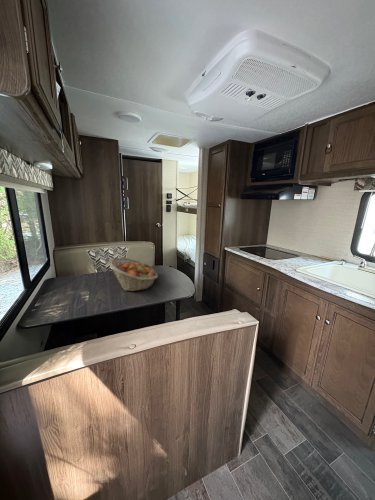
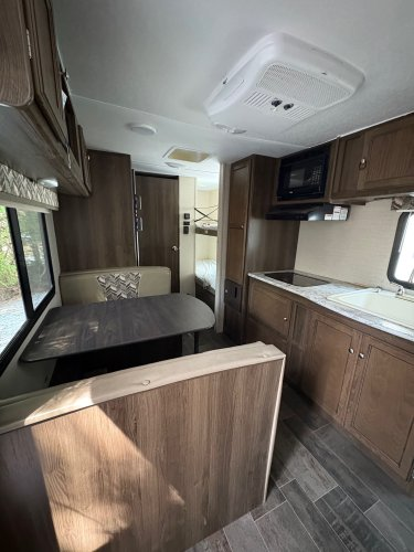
- fruit basket (134, 271)
